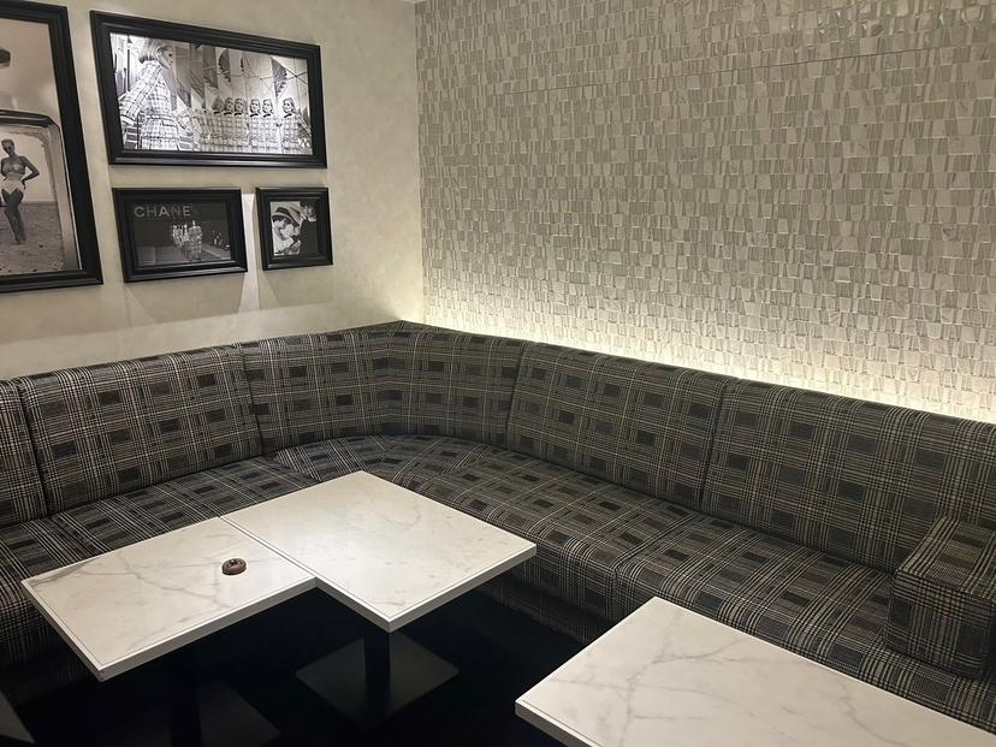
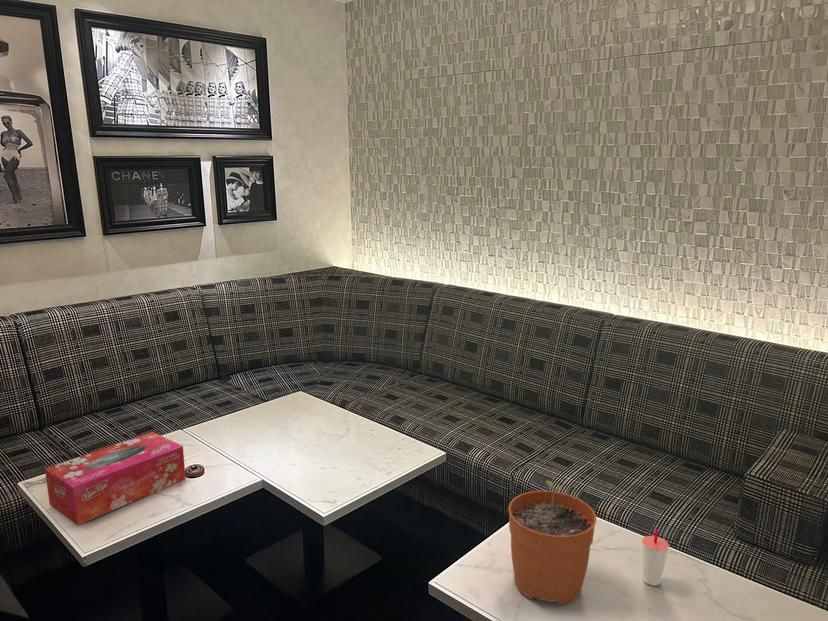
+ plant pot (550, 529)
+ tissue box (118, 474)
+ cup (654, 555)
